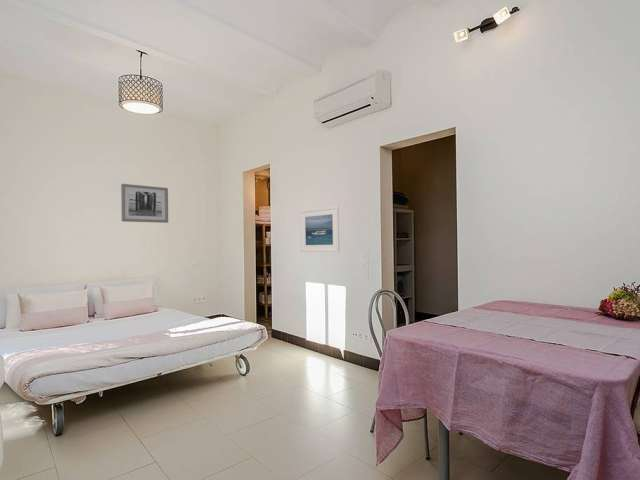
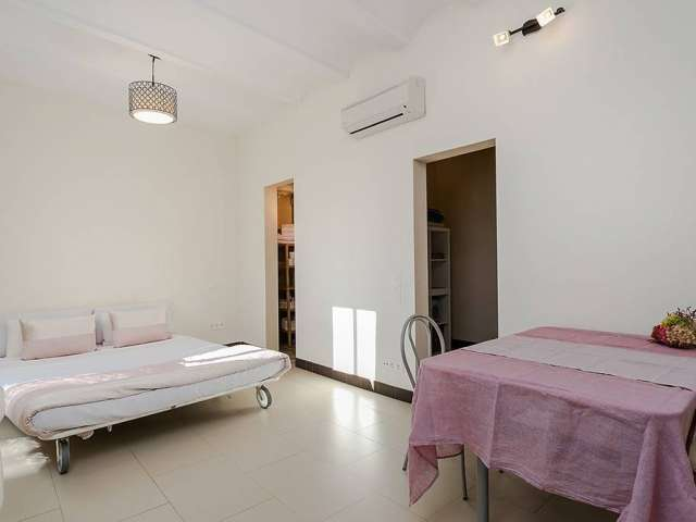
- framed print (318, 230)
- wall art (145, 204)
